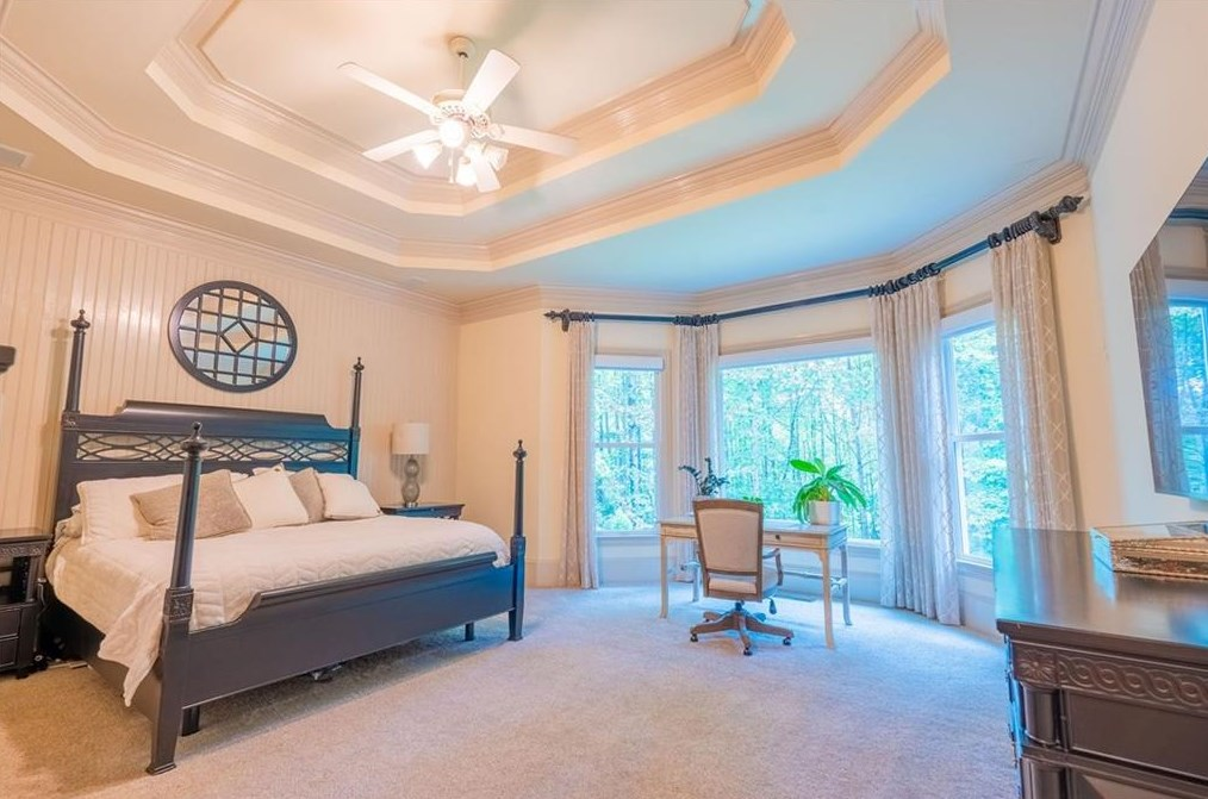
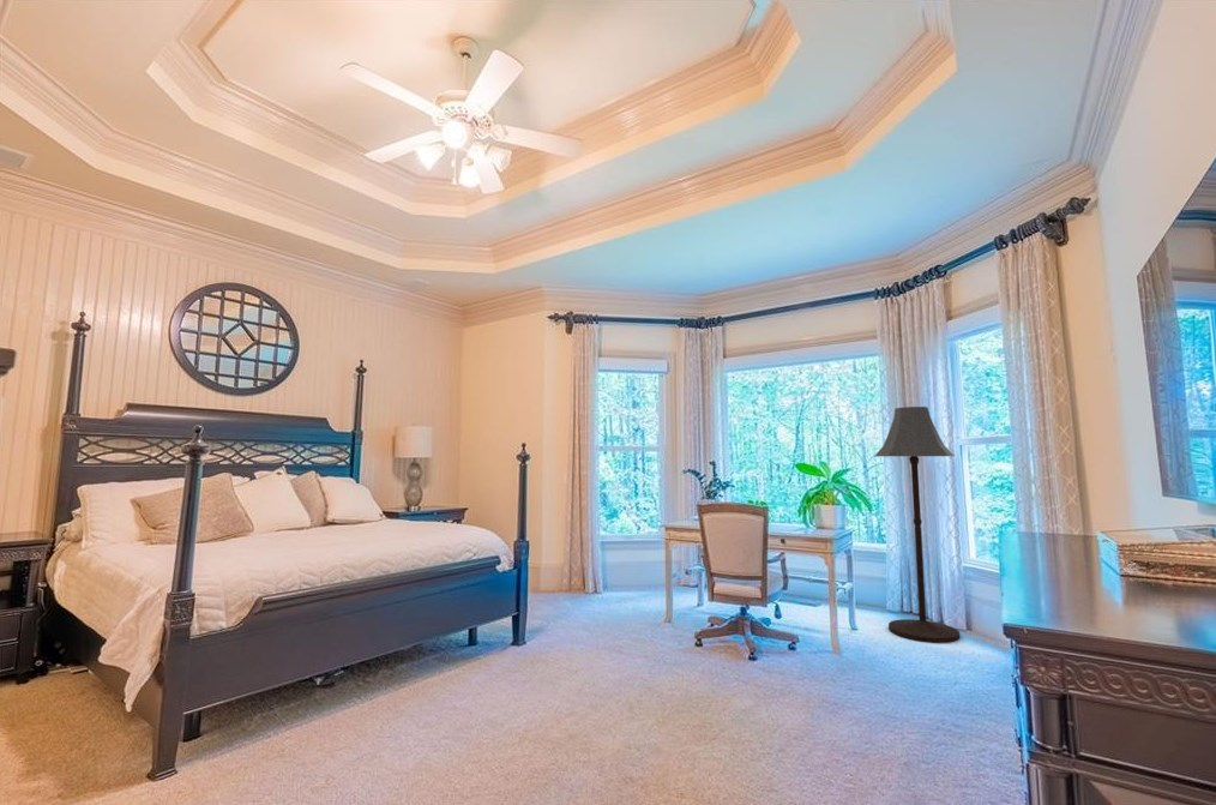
+ floor lamp (916, 517)
